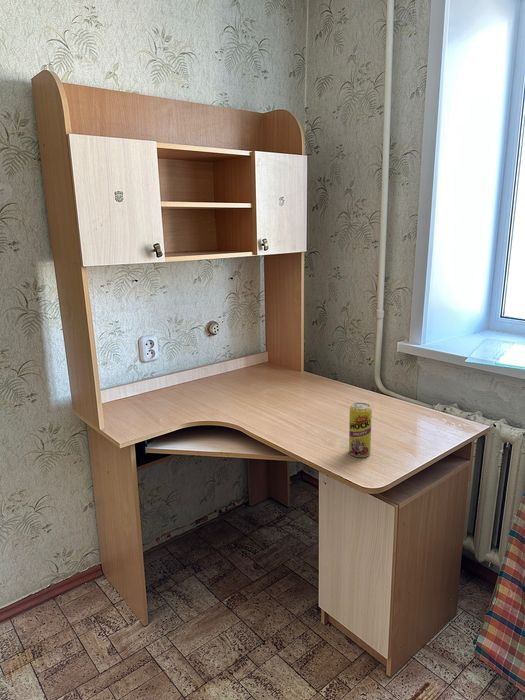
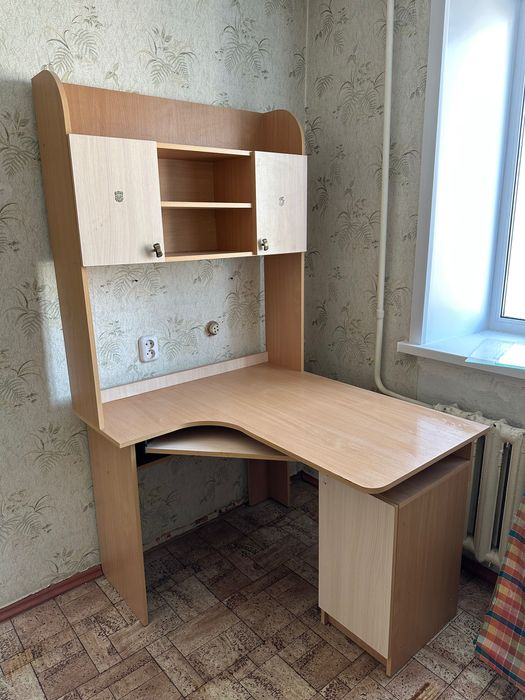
- beverage can (360, 429)
